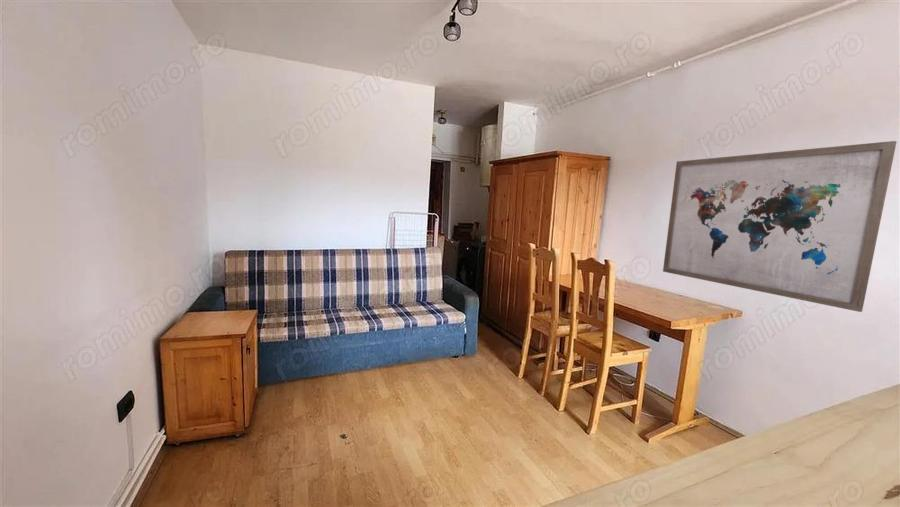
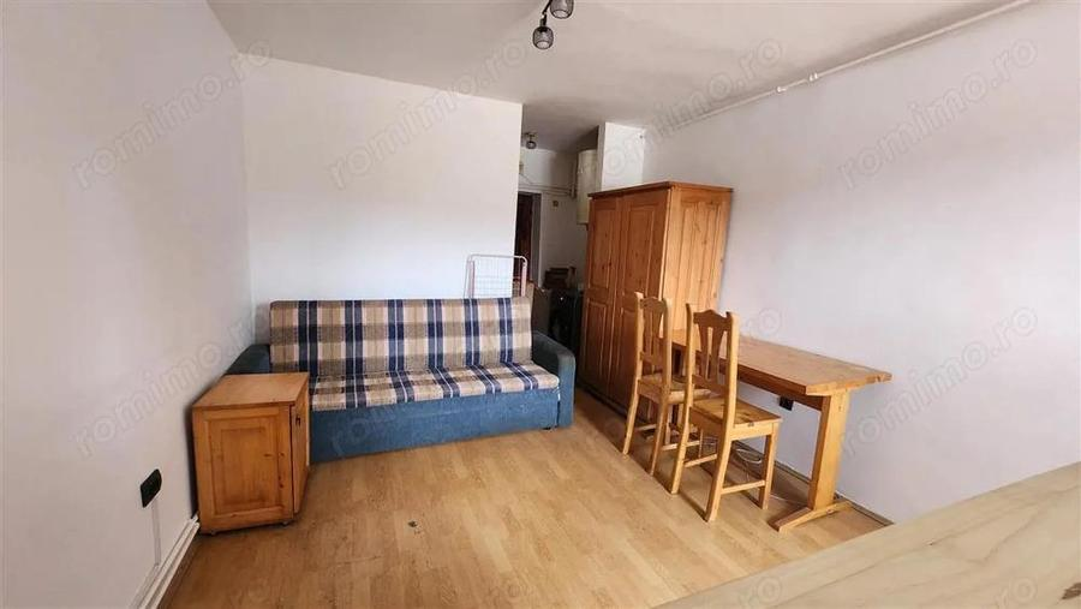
- wall art (751, 222)
